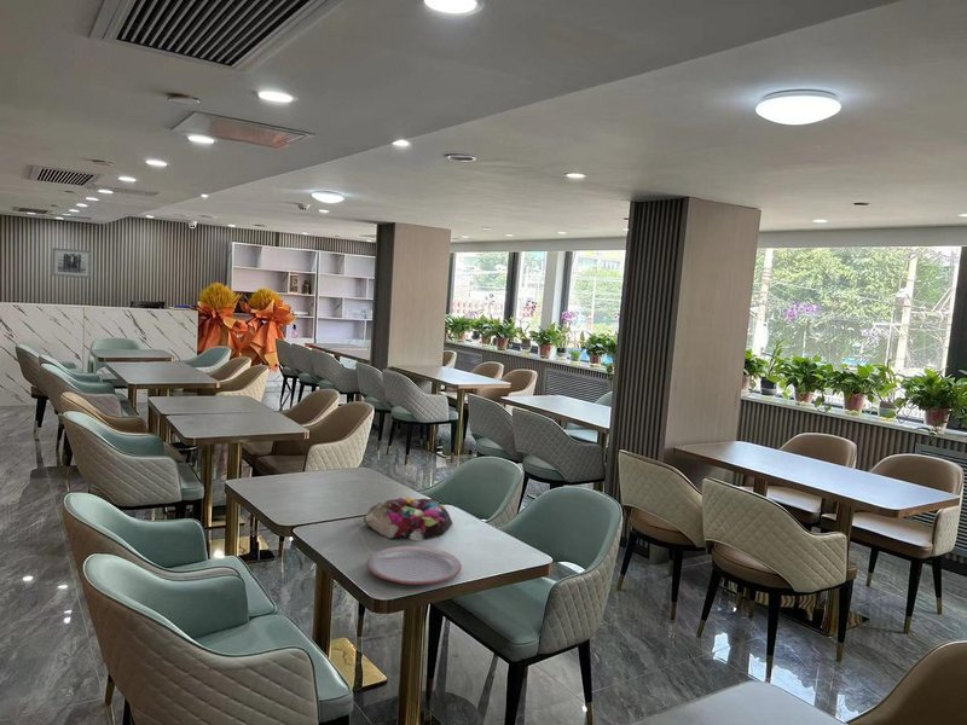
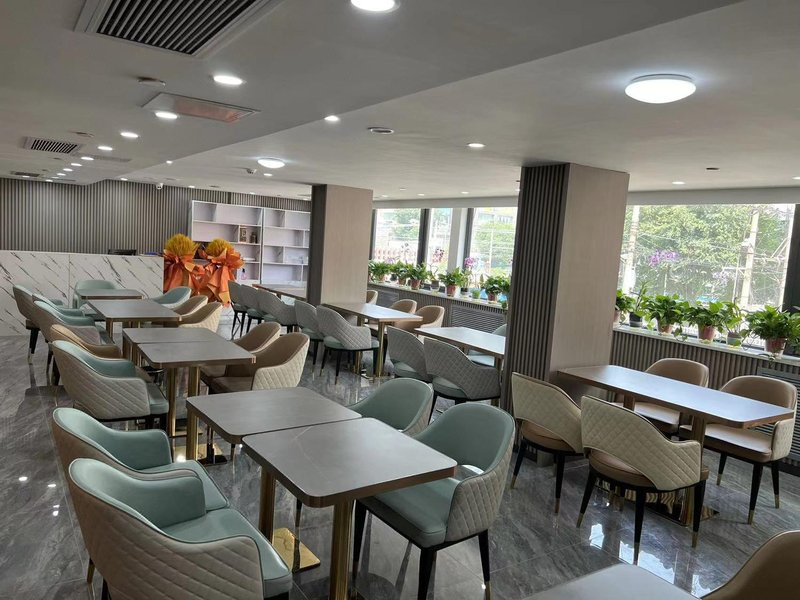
- plate (413, 567)
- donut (410, 512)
- wall art (71, 262)
